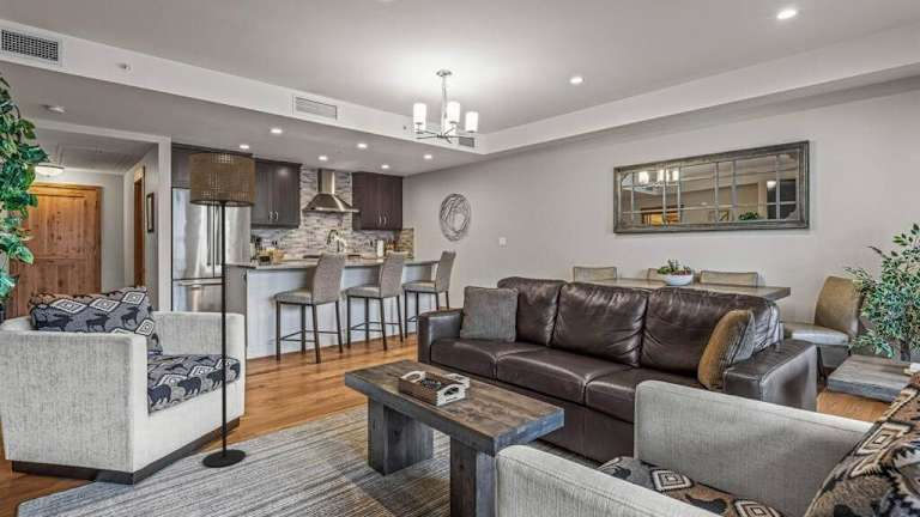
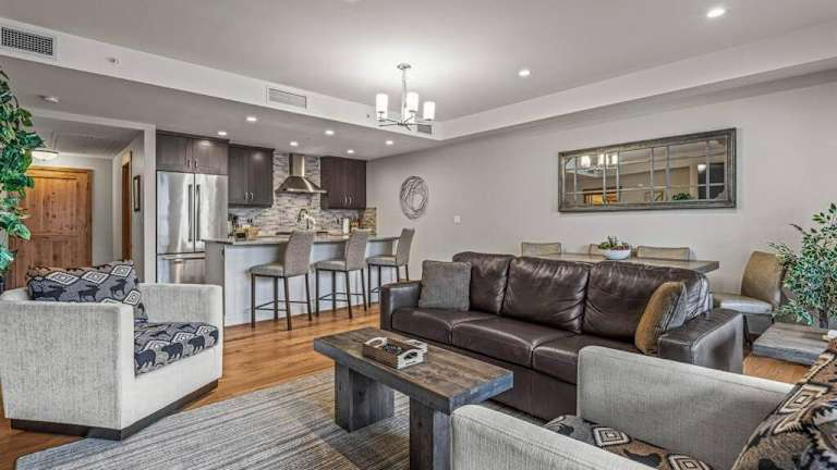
- floor lamp (223, 308)
